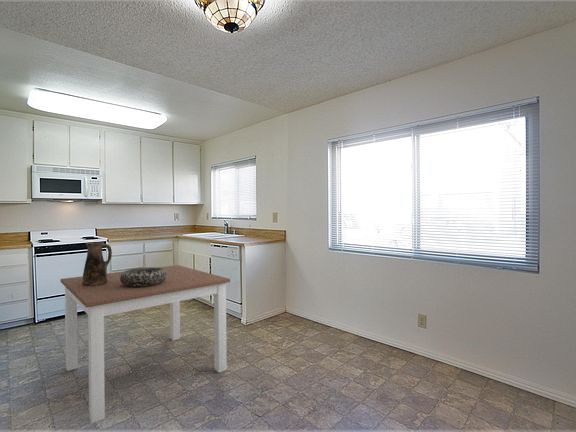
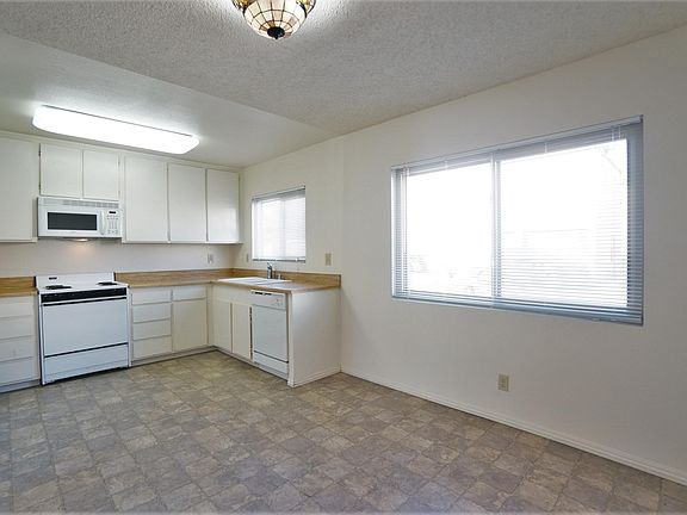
- decorative bowl (143, 276)
- pitcher (96, 262)
- dining table (141, 308)
